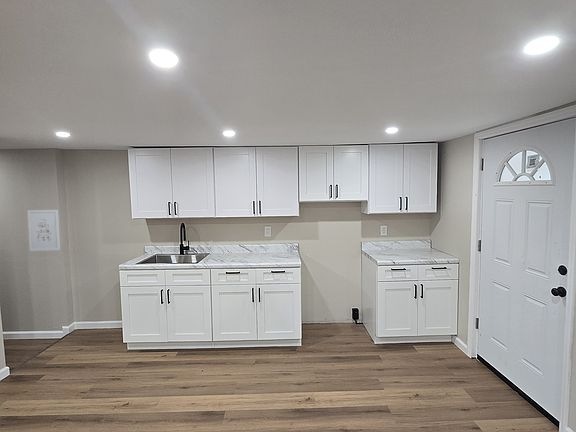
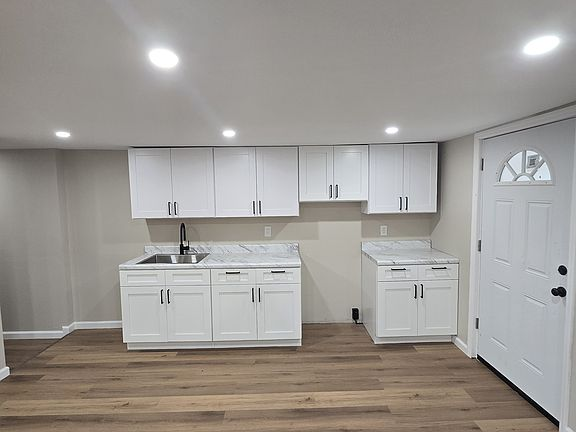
- wall art (43, 230)
